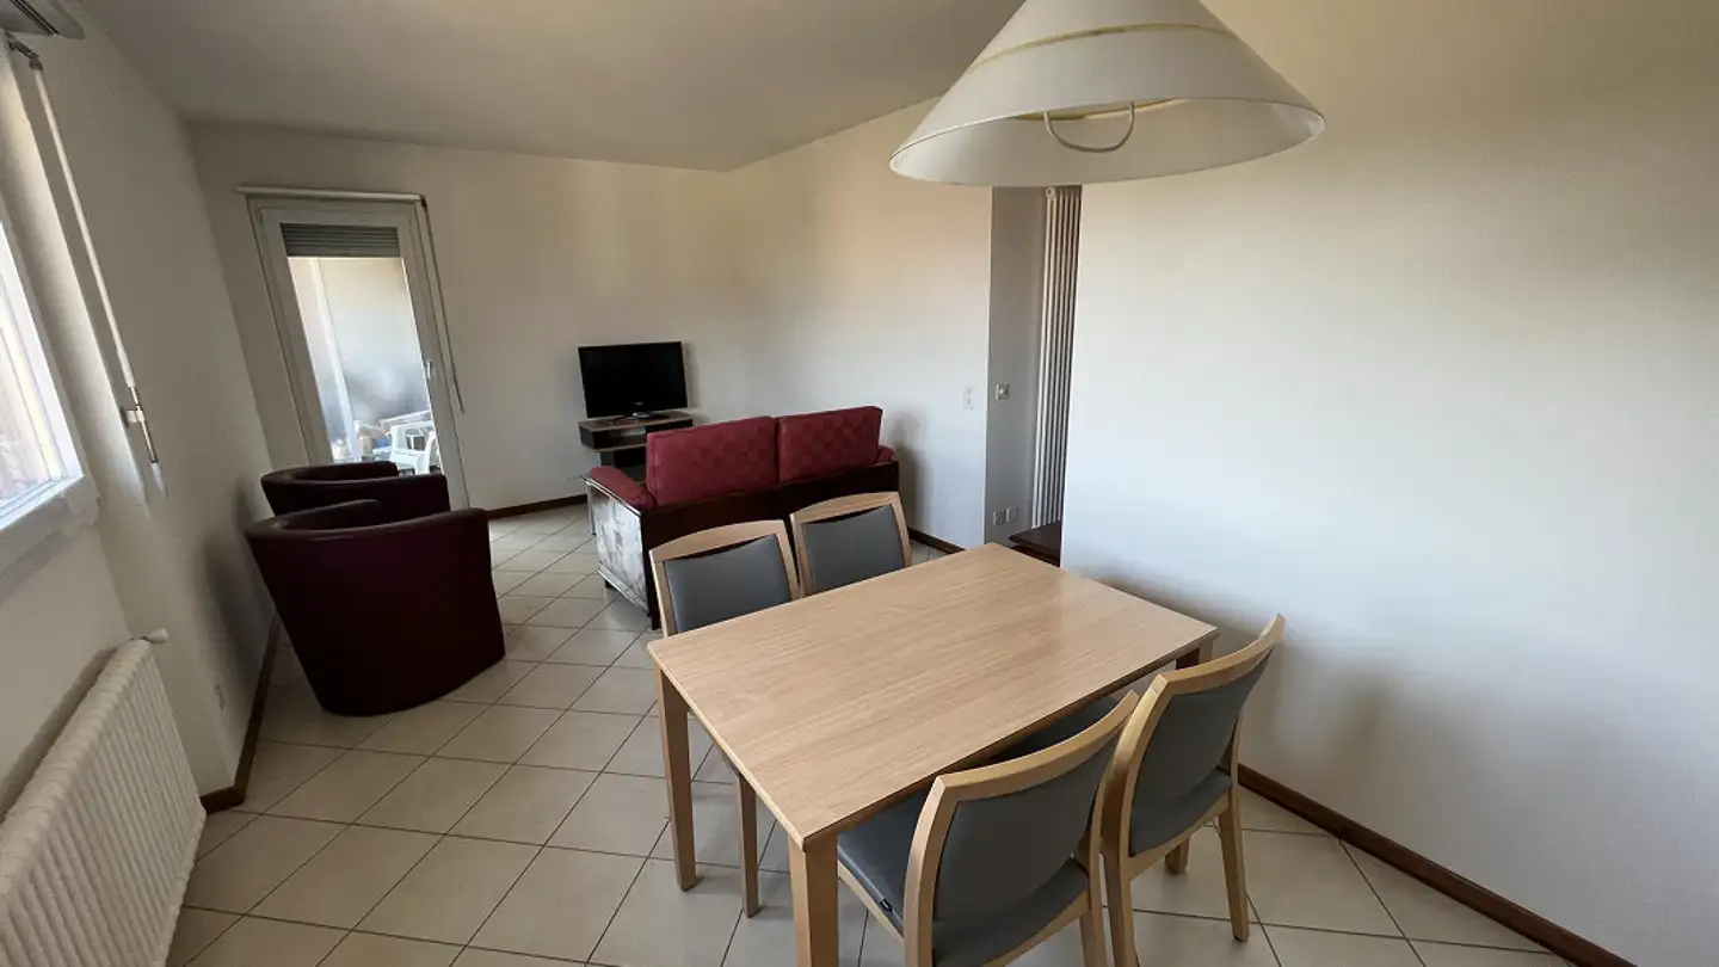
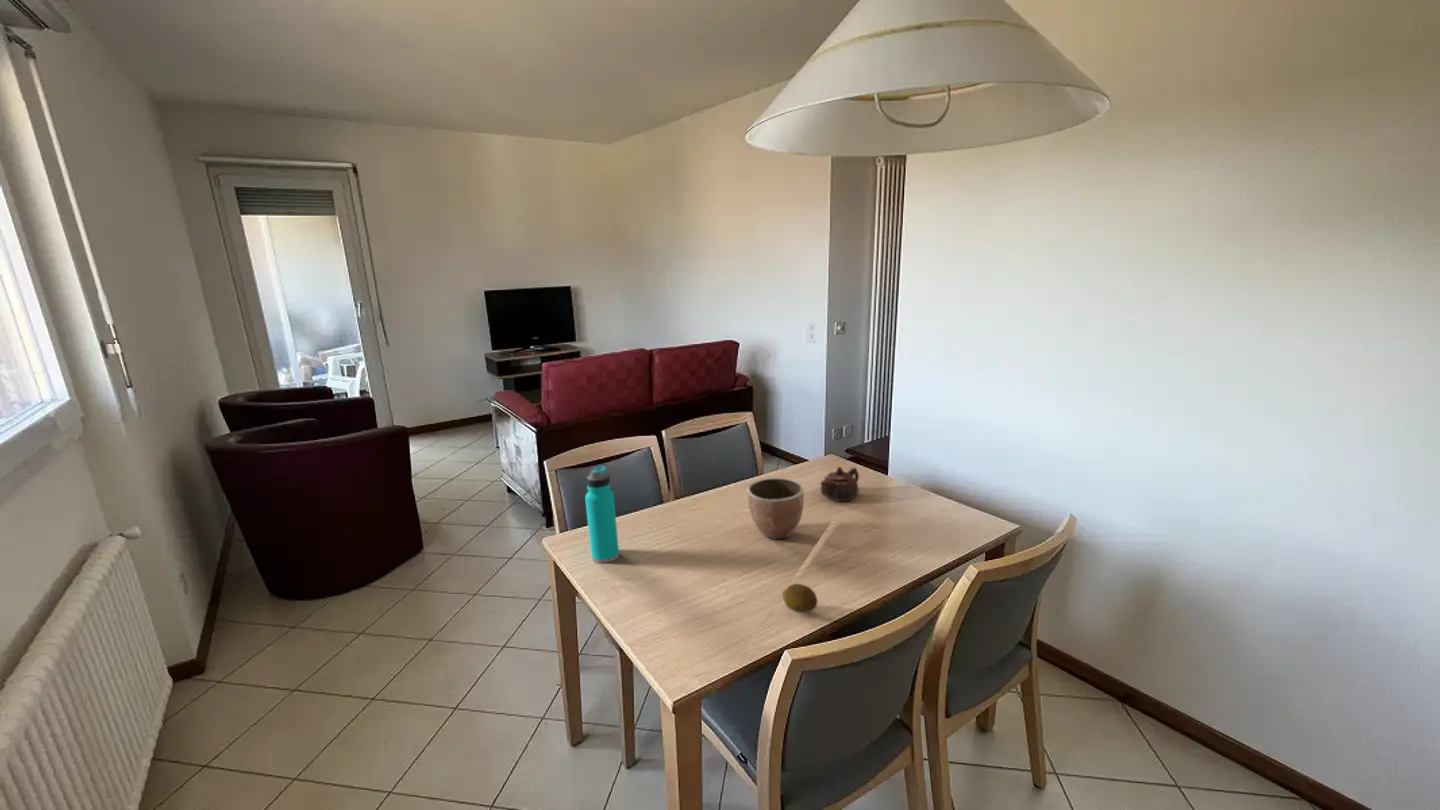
+ teapot (840, 481)
+ decorative bowl (775, 511)
+ water bottle (601, 513)
+ fruit (799, 598)
